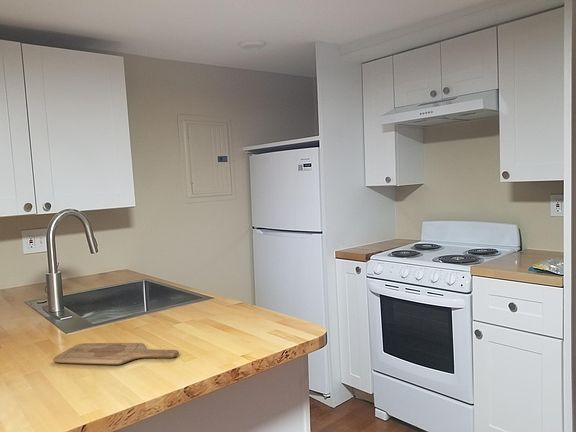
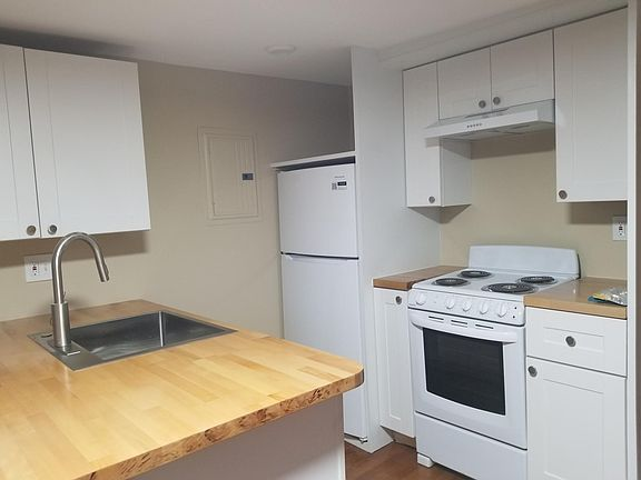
- cutting board (120, 353)
